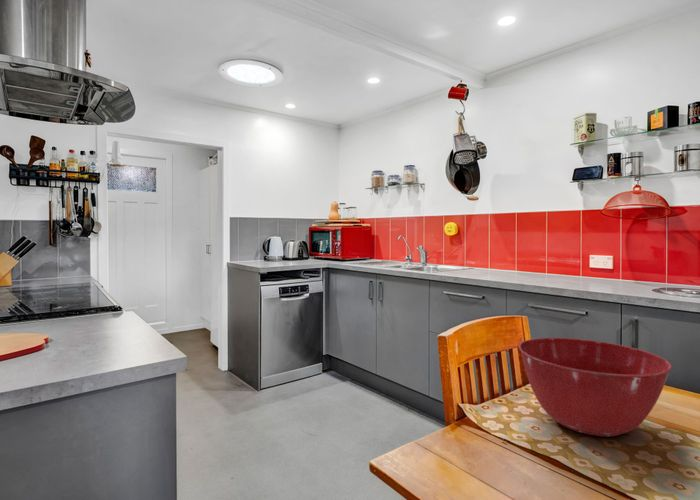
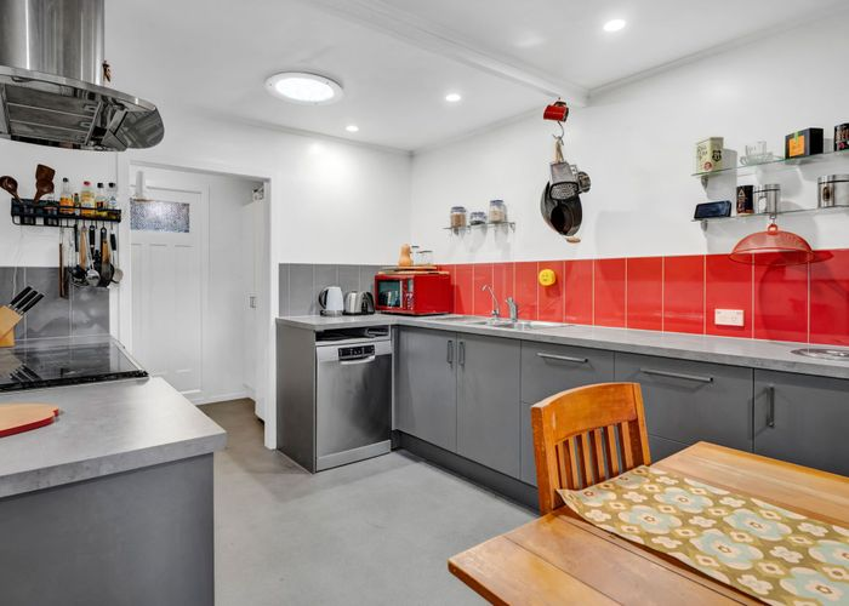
- mixing bowl (588, 387)
